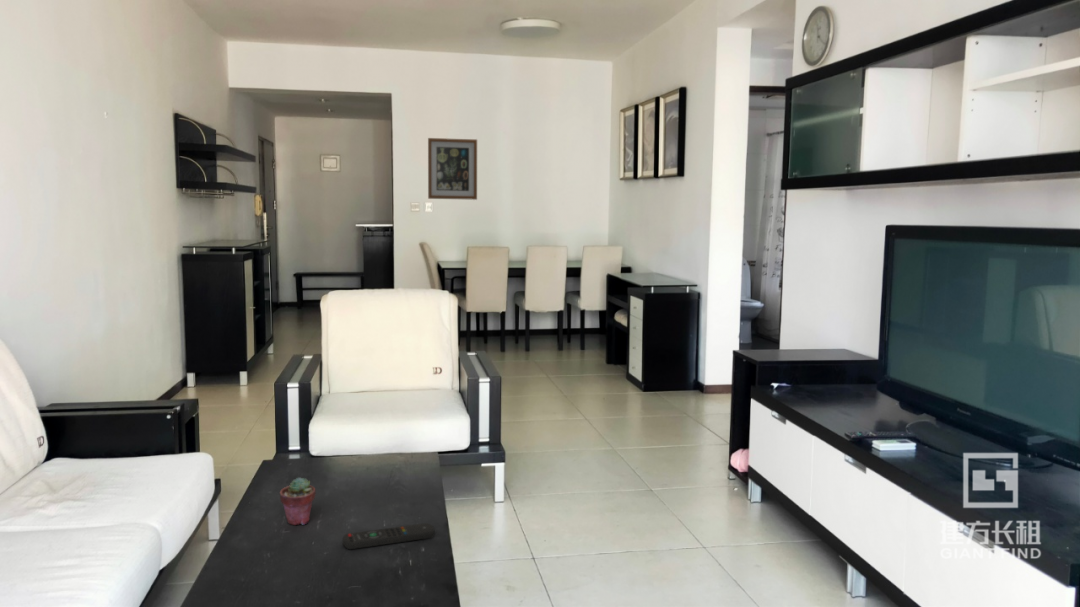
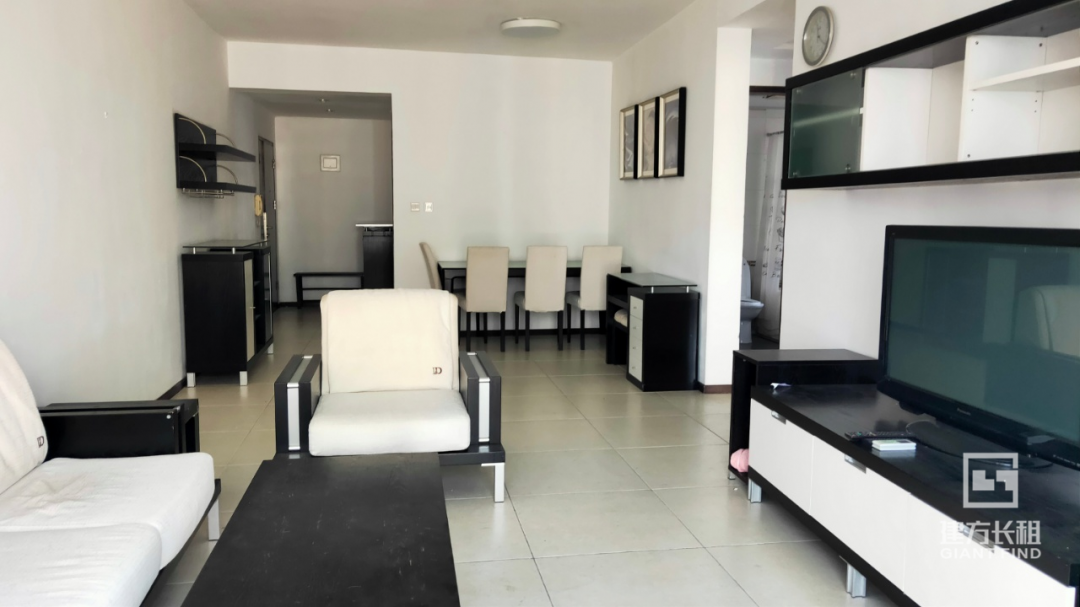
- remote control (389, 535)
- potted succulent (298, 499)
- wall art (452, 169)
